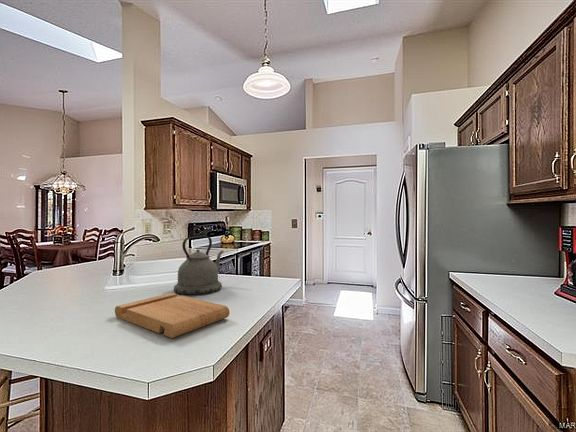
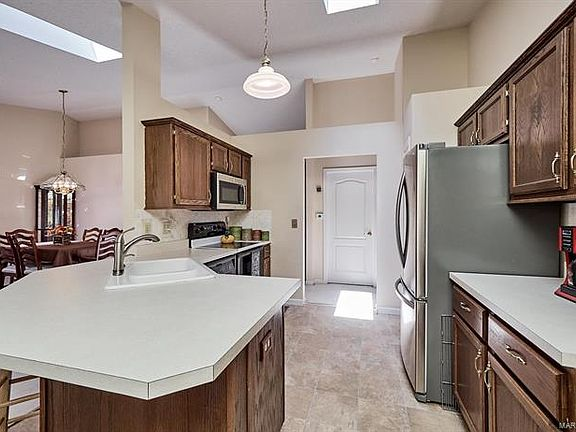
- kettle (199, 262)
- cutting board (171, 311)
